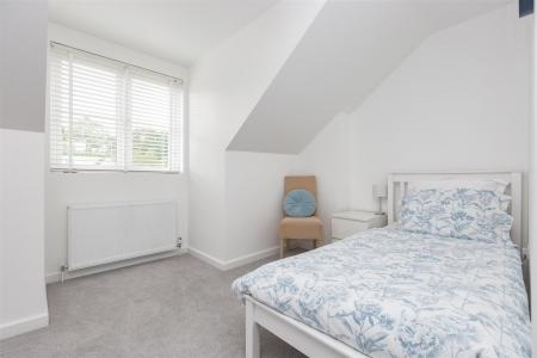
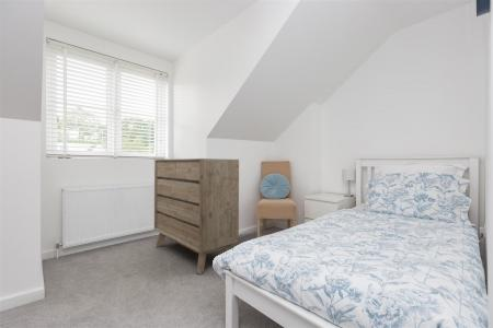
+ dresser (193, 206)
